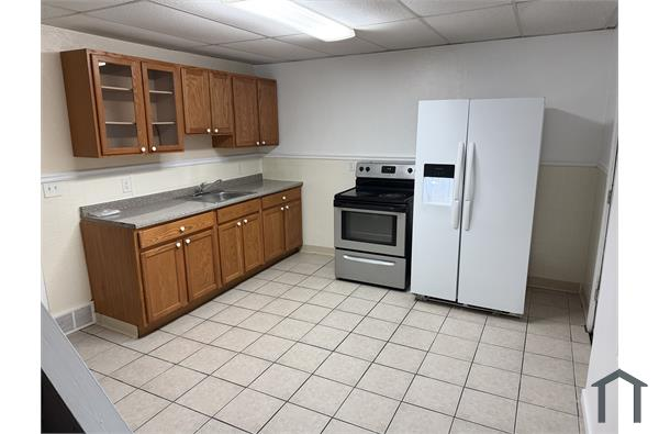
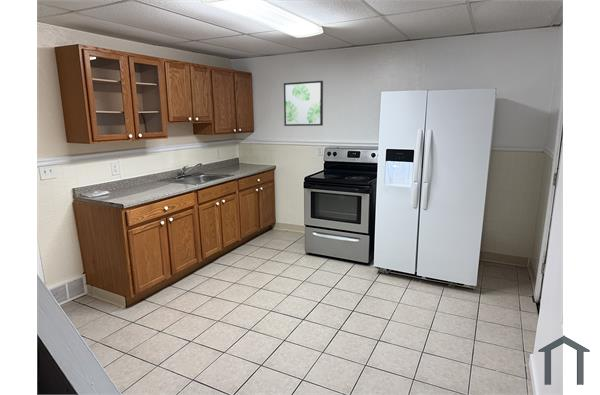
+ wall art (303, 104)
